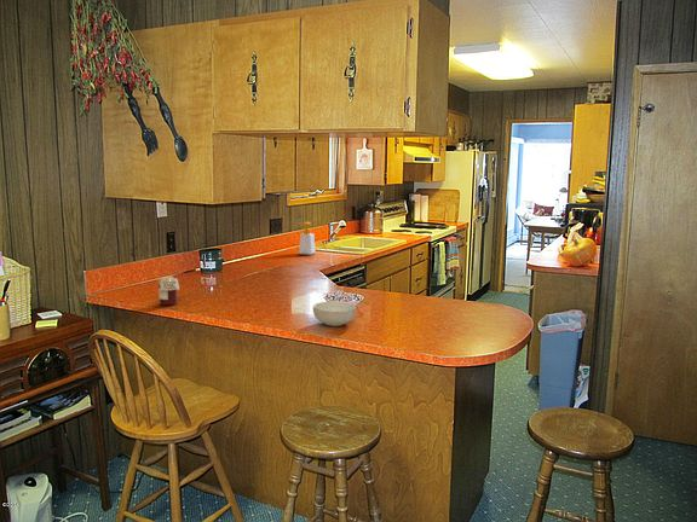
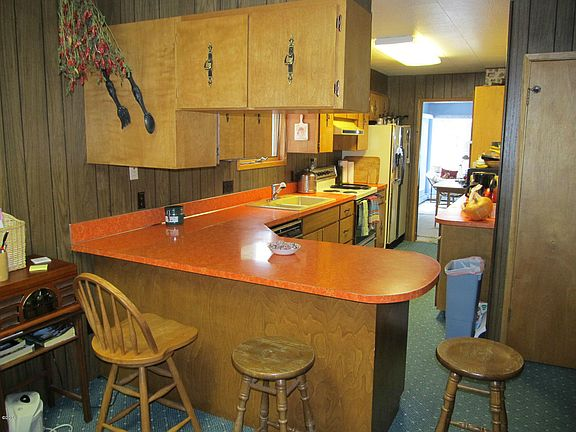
- cereal bowl (334, 314)
- jar (168, 291)
- soap bottle (304, 237)
